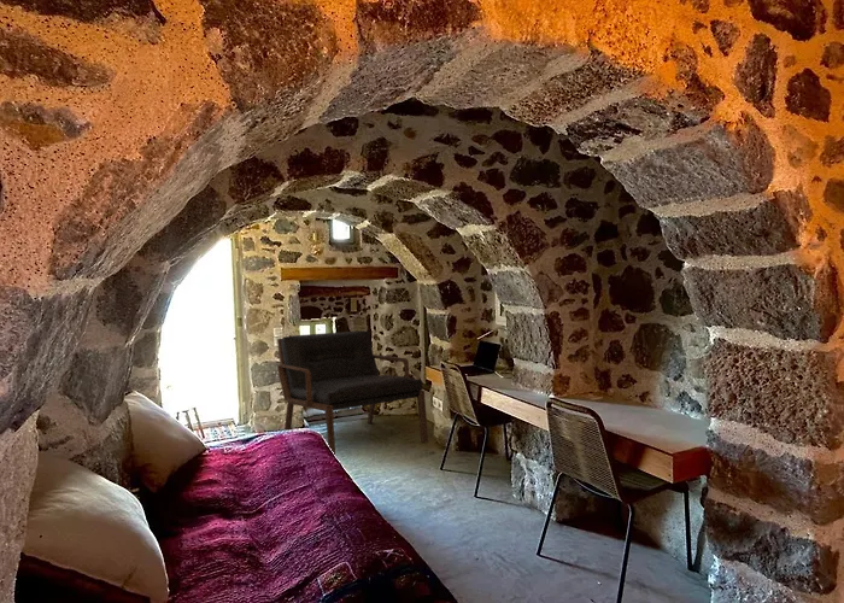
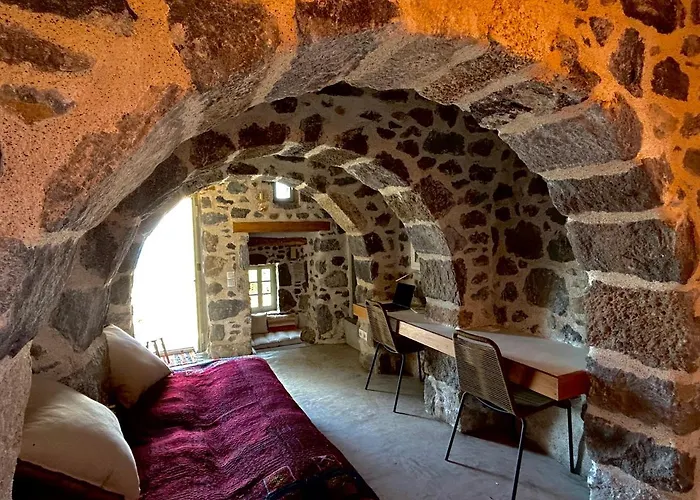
- bench (348, 387)
